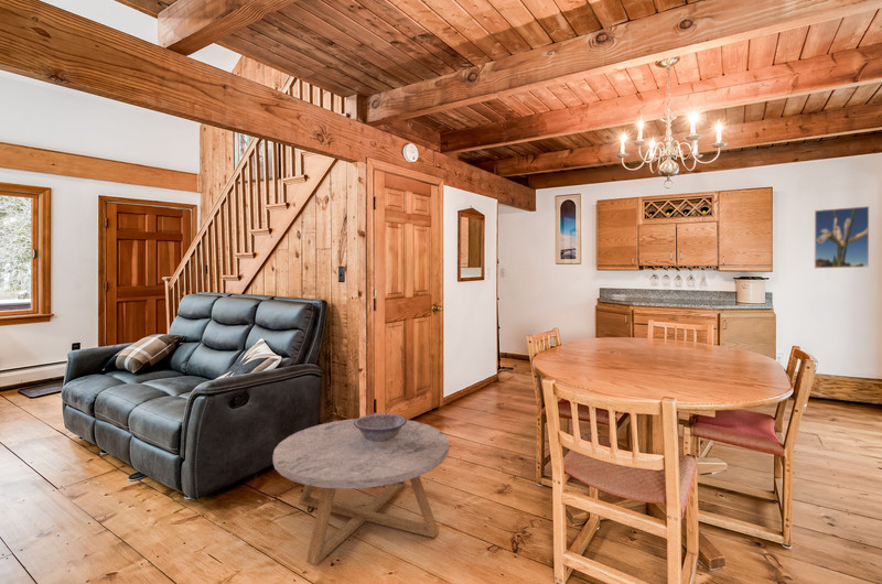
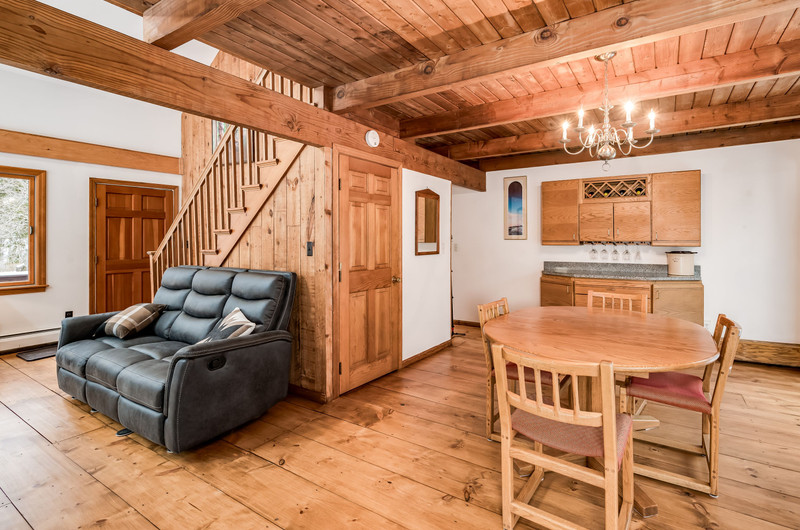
- coffee table (364, 479)
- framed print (840, 238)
- decorative bowl (379, 430)
